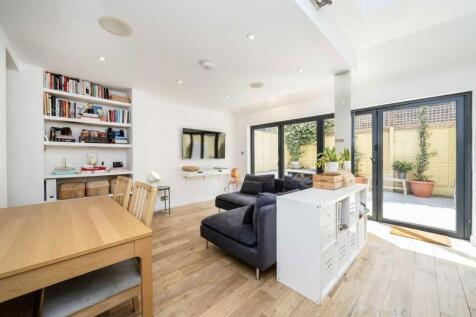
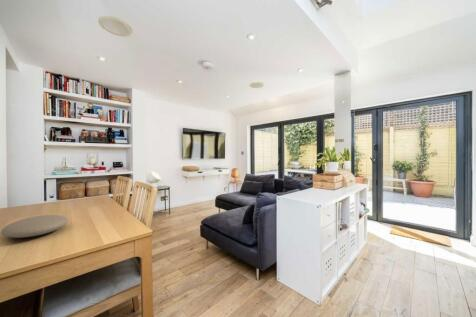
+ plate (37, 225)
